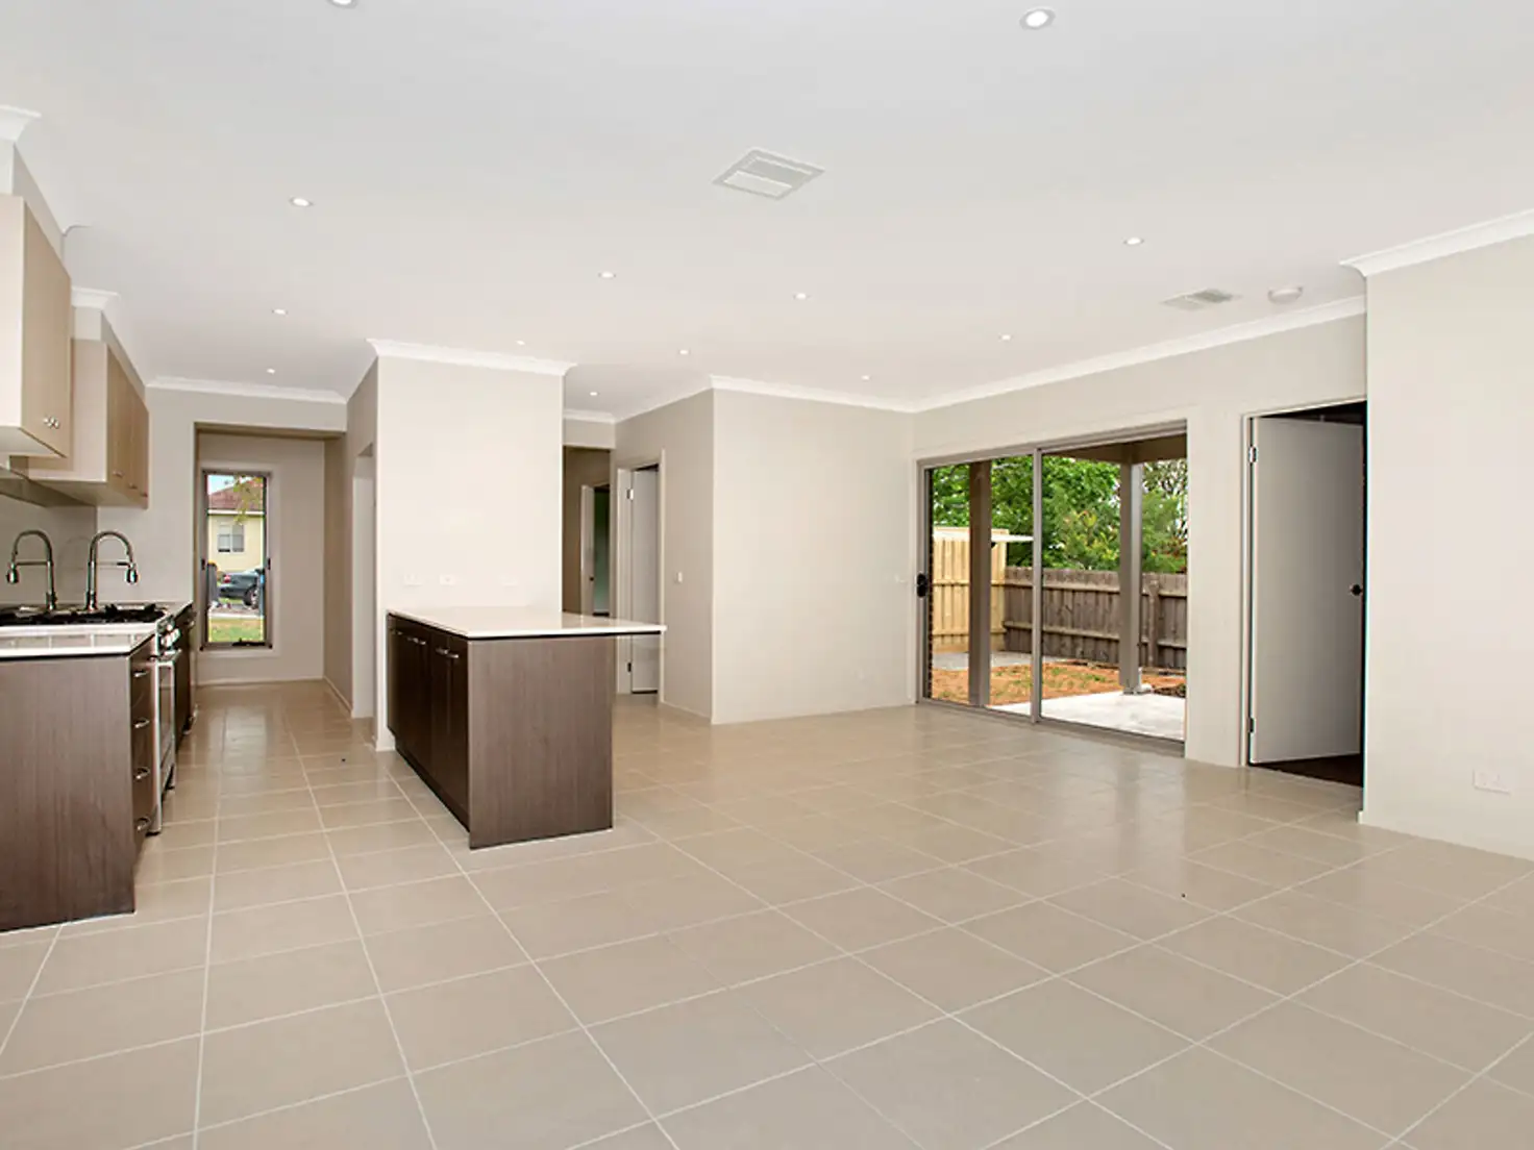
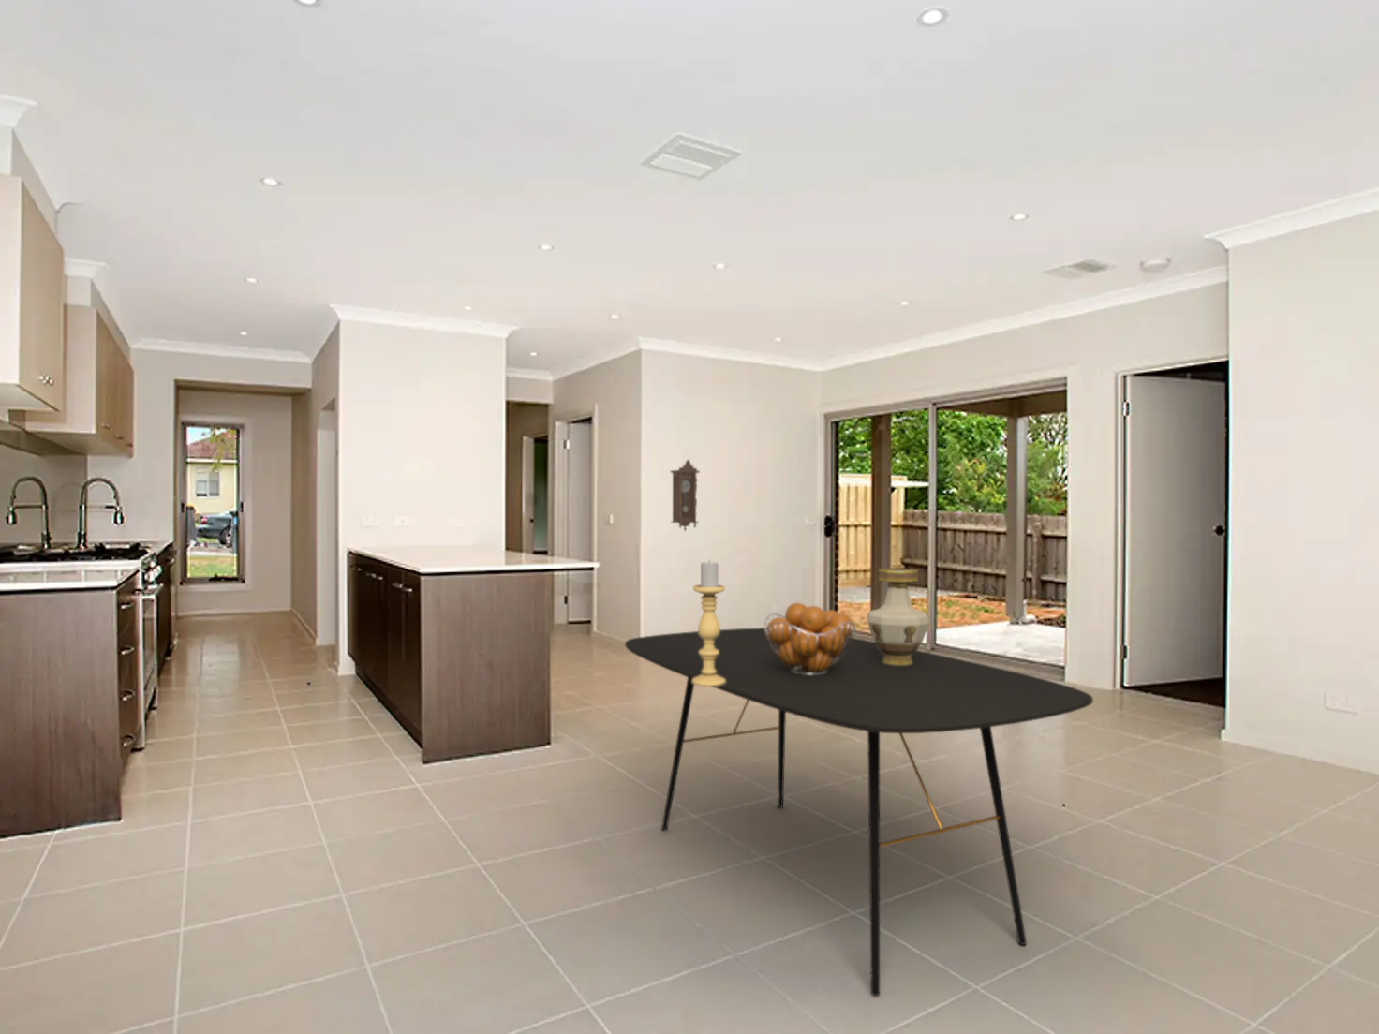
+ vase (898, 618)
+ pendulum clock (685, 495)
+ dining table (783, 770)
+ candle holder (708, 623)
+ fruit basket (809, 641)
